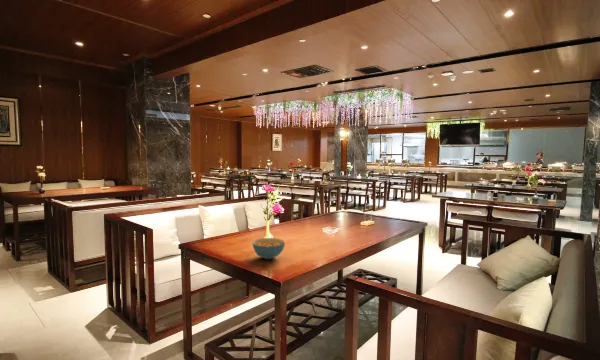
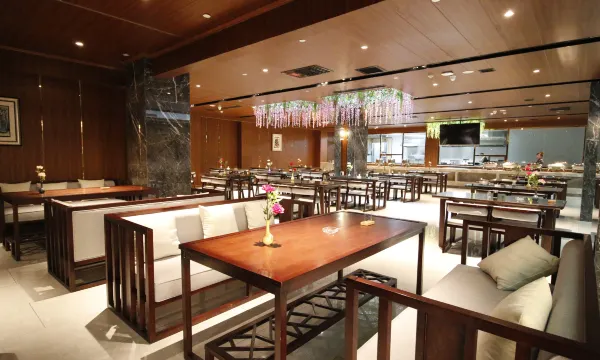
- cereal bowl (268, 249)
